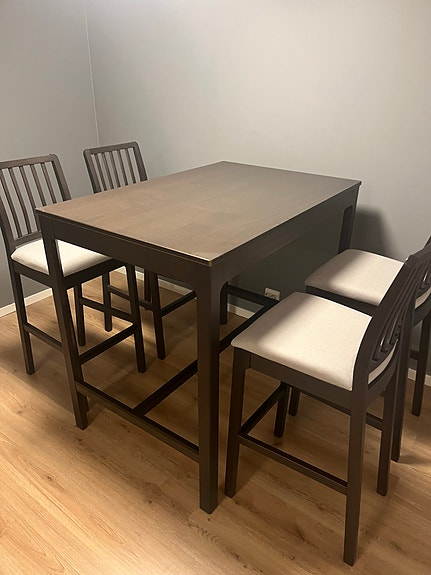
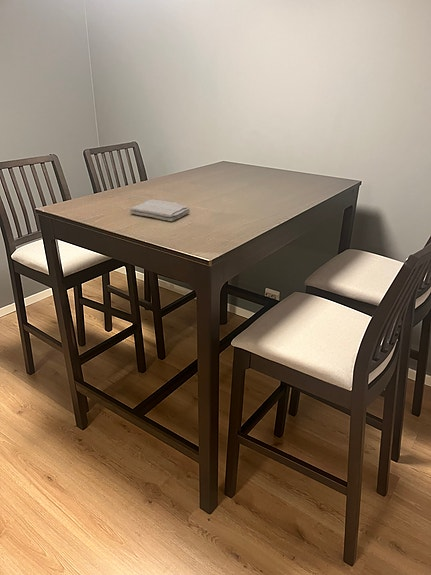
+ washcloth (160, 209)
